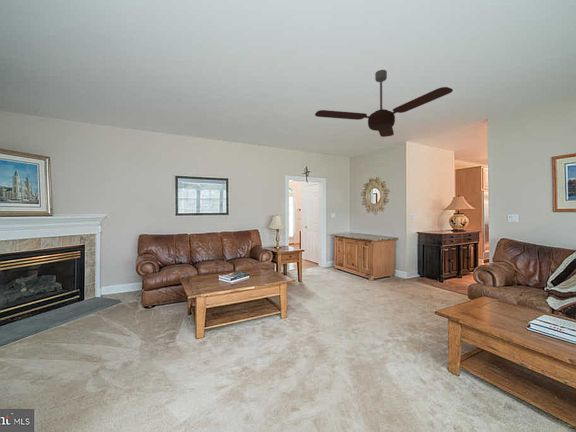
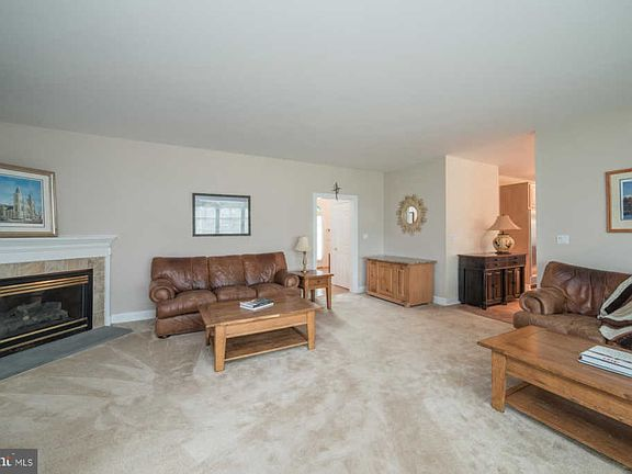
- ceiling fan (380, 104)
